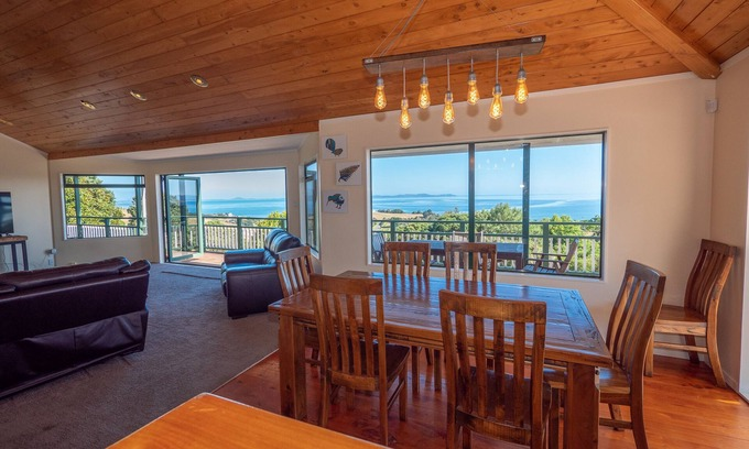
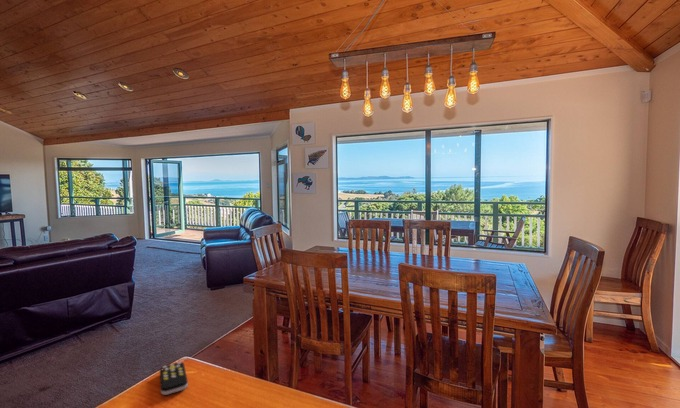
+ remote control (173, 377)
